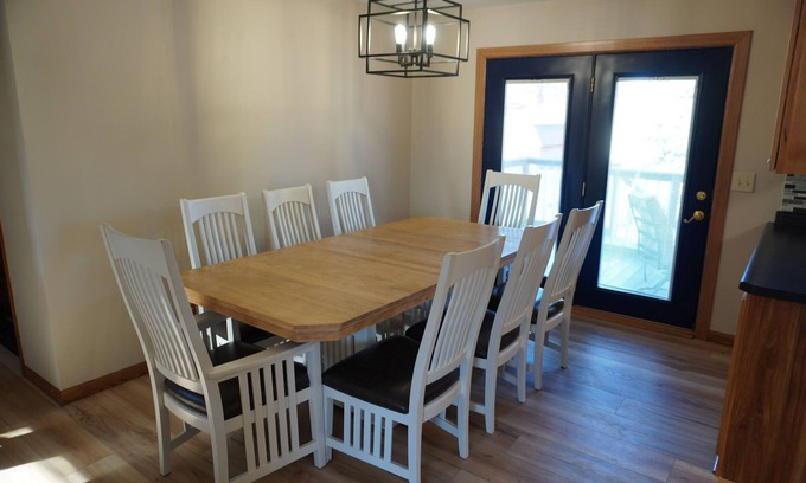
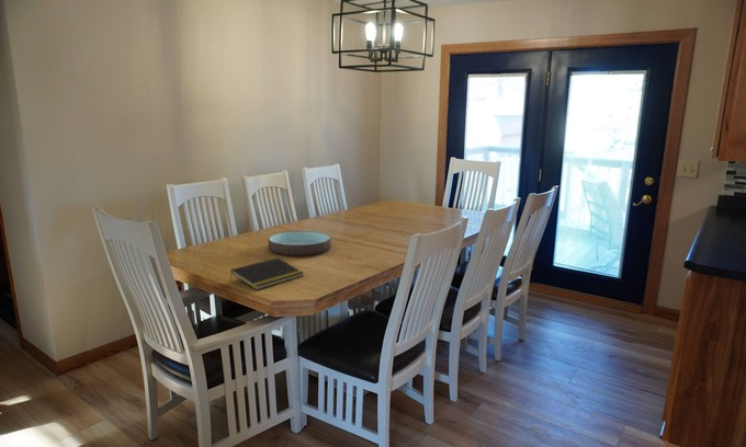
+ bowl (299, 242)
+ notepad (268, 272)
